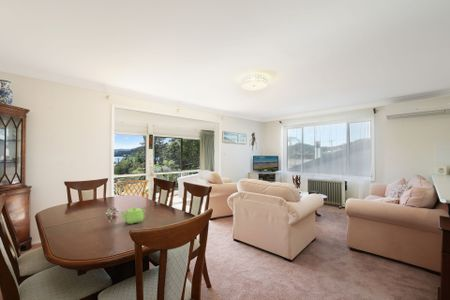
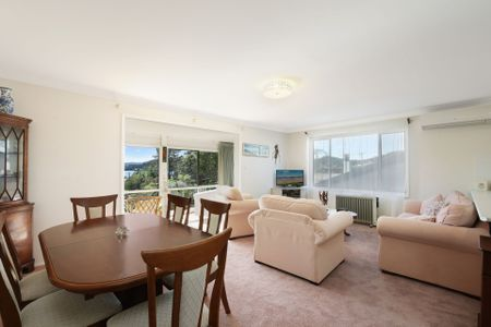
- teapot (132, 215)
